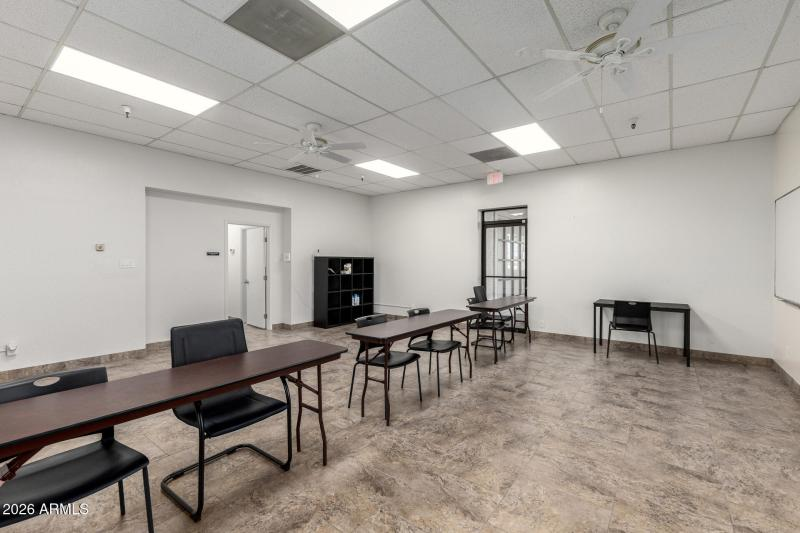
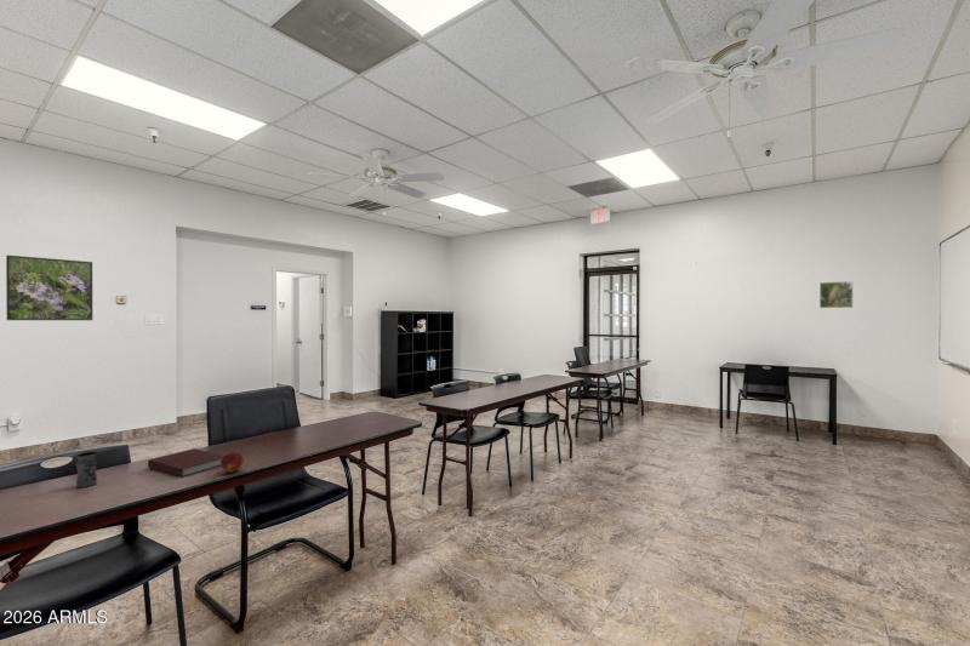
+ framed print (835, 295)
+ notebook (188, 461)
+ jar (86, 469)
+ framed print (51, 288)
+ apple (232, 461)
